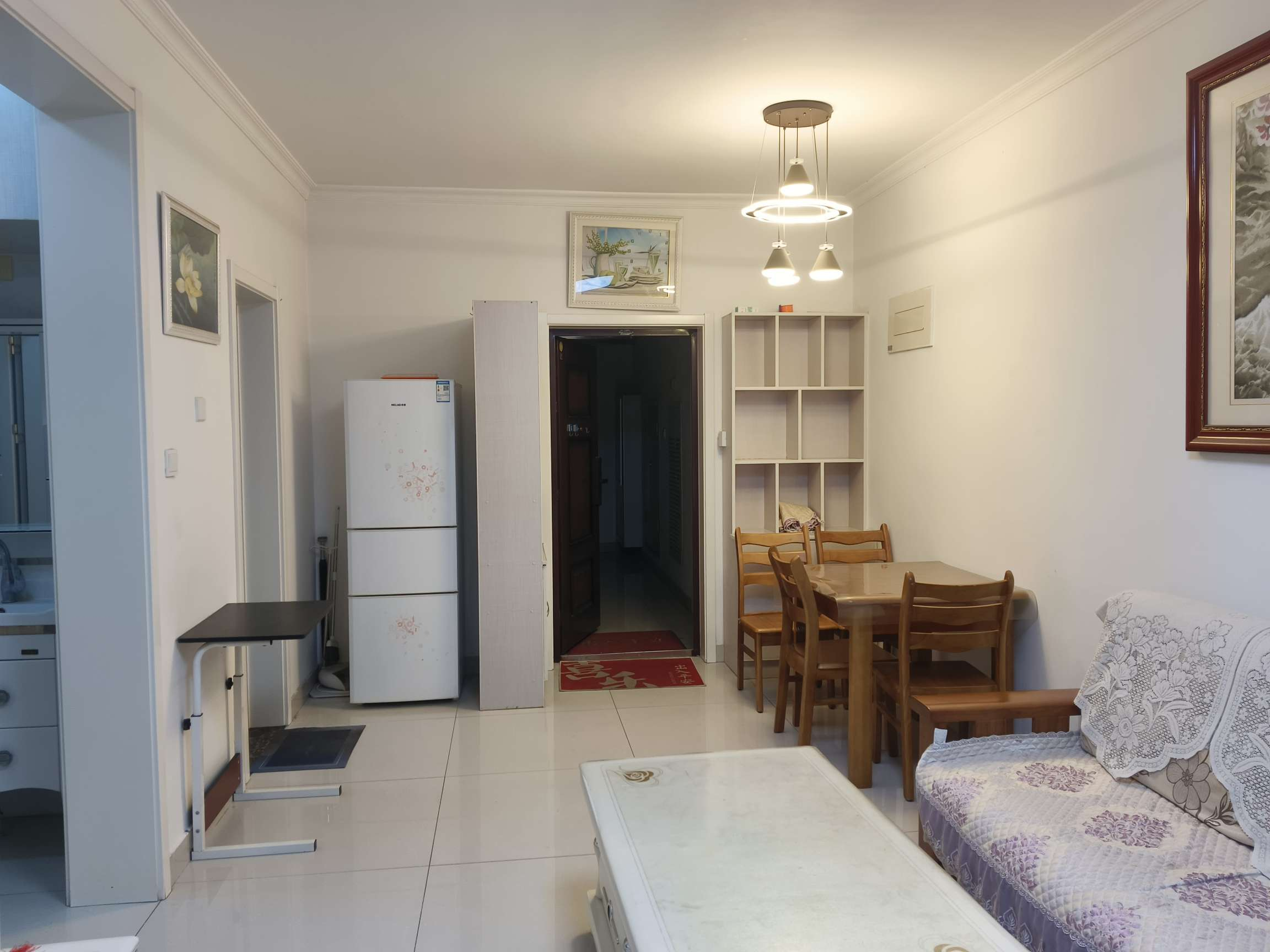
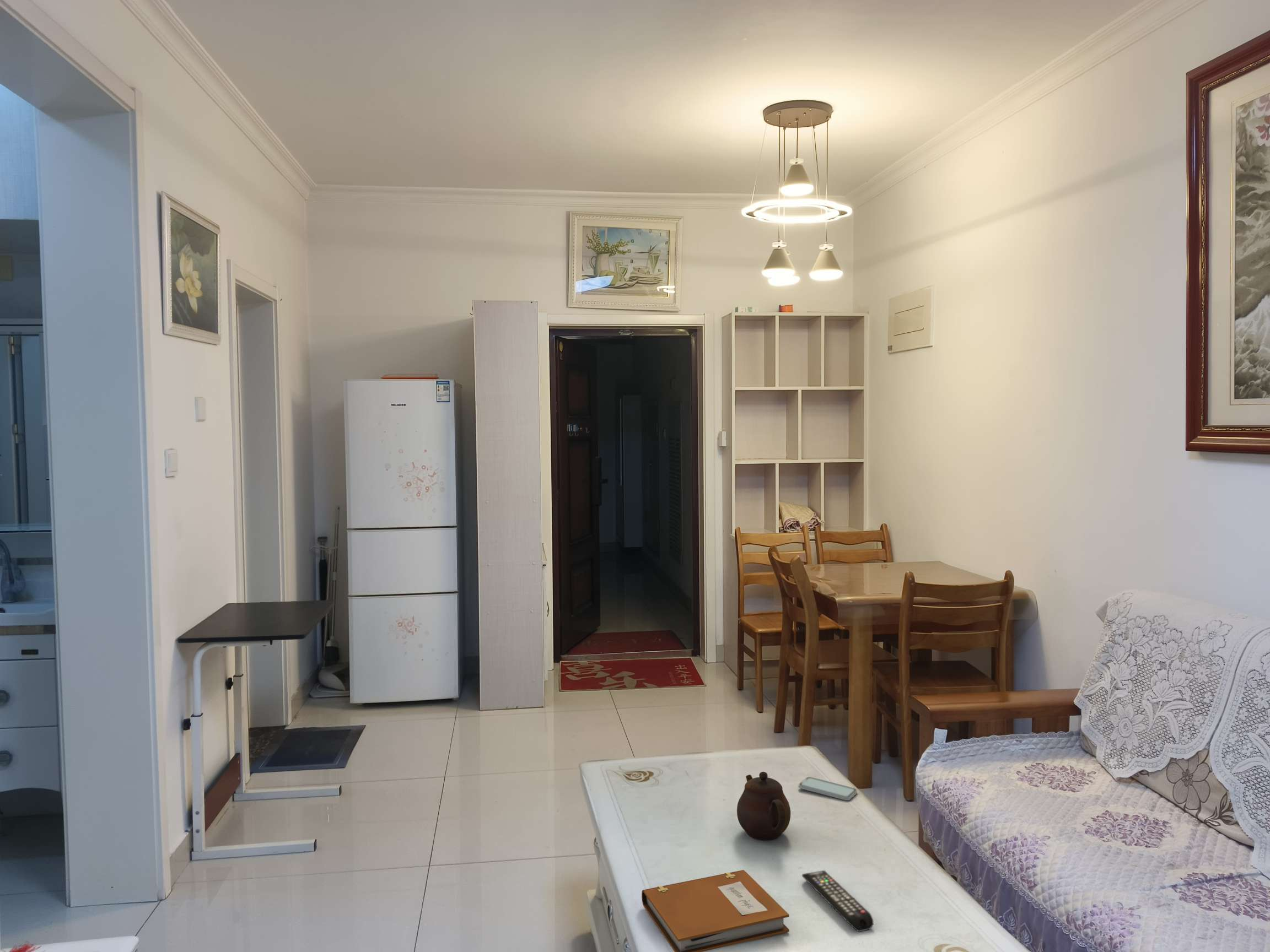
+ smartphone (827, 788)
+ teapot (765, 803)
+ remote control (836, 897)
+ notebook (715, 908)
